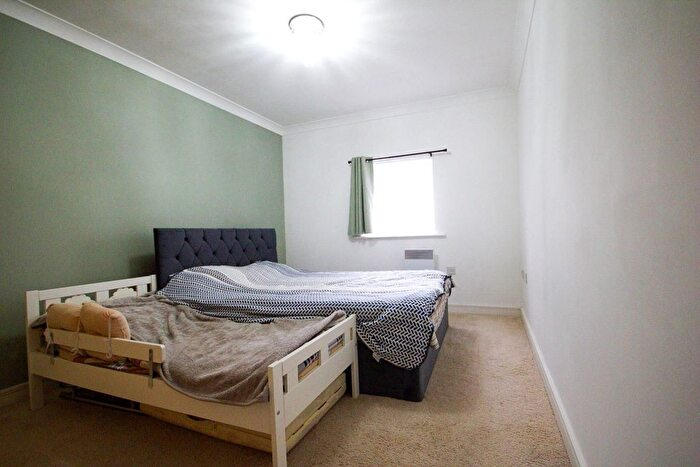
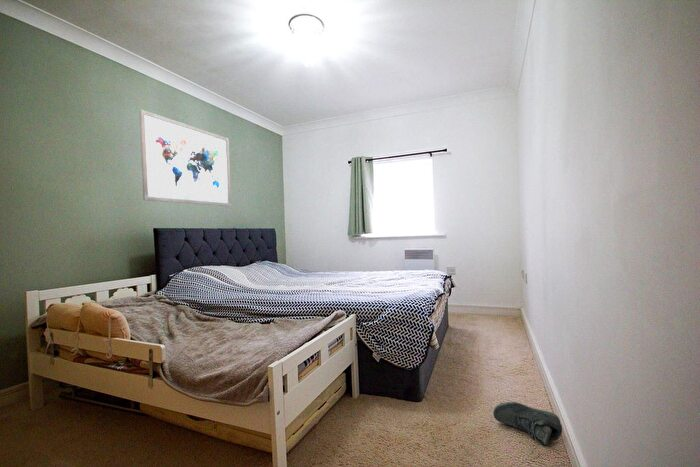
+ wall art (192, 164)
+ sneaker (527, 422)
